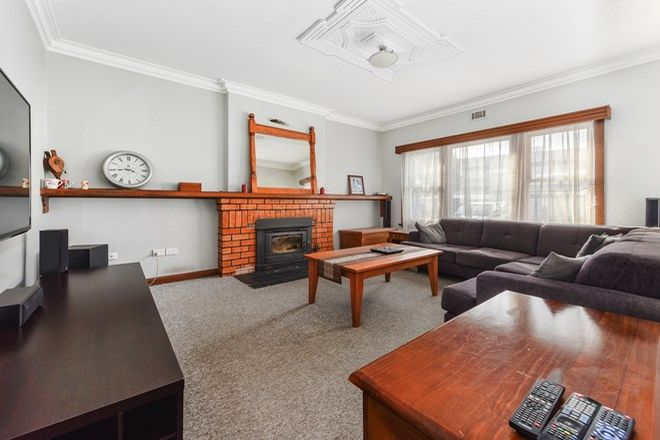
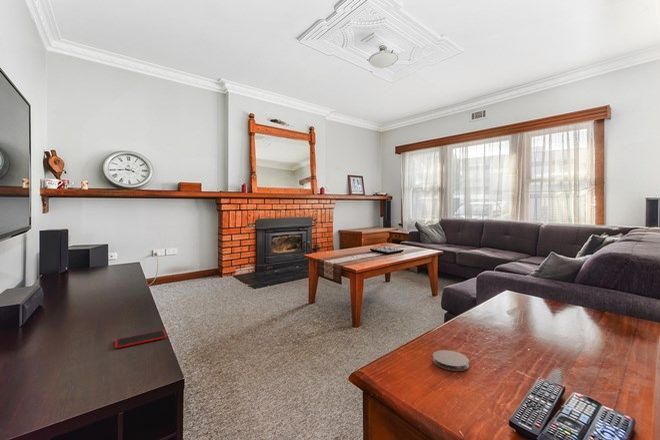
+ coaster (450, 359)
+ smartphone (141, 338)
